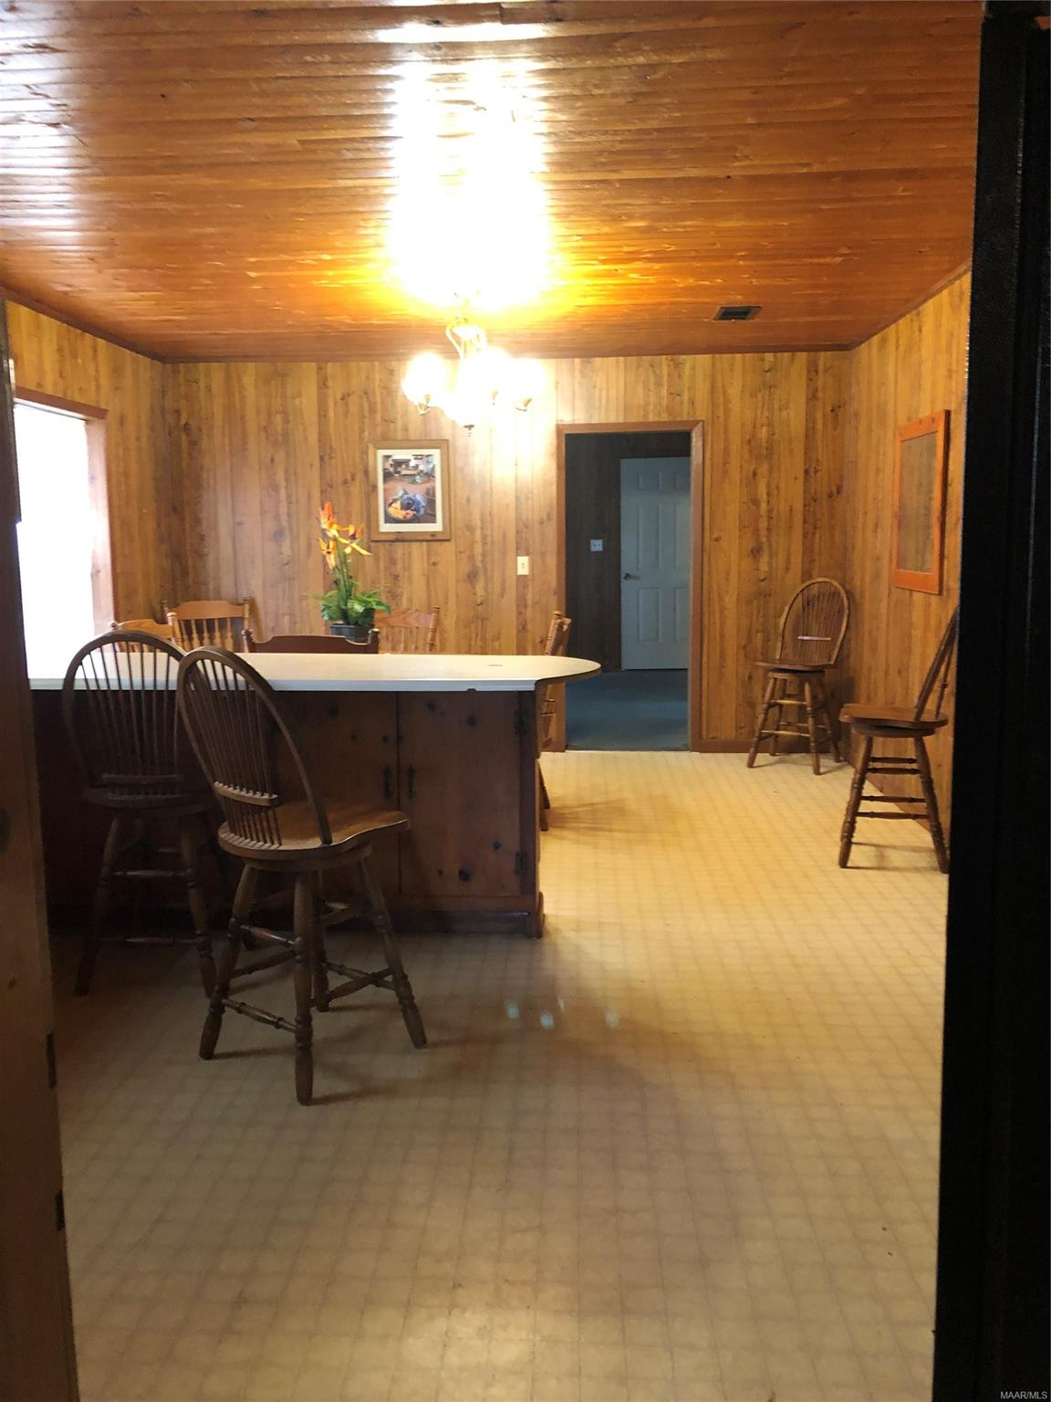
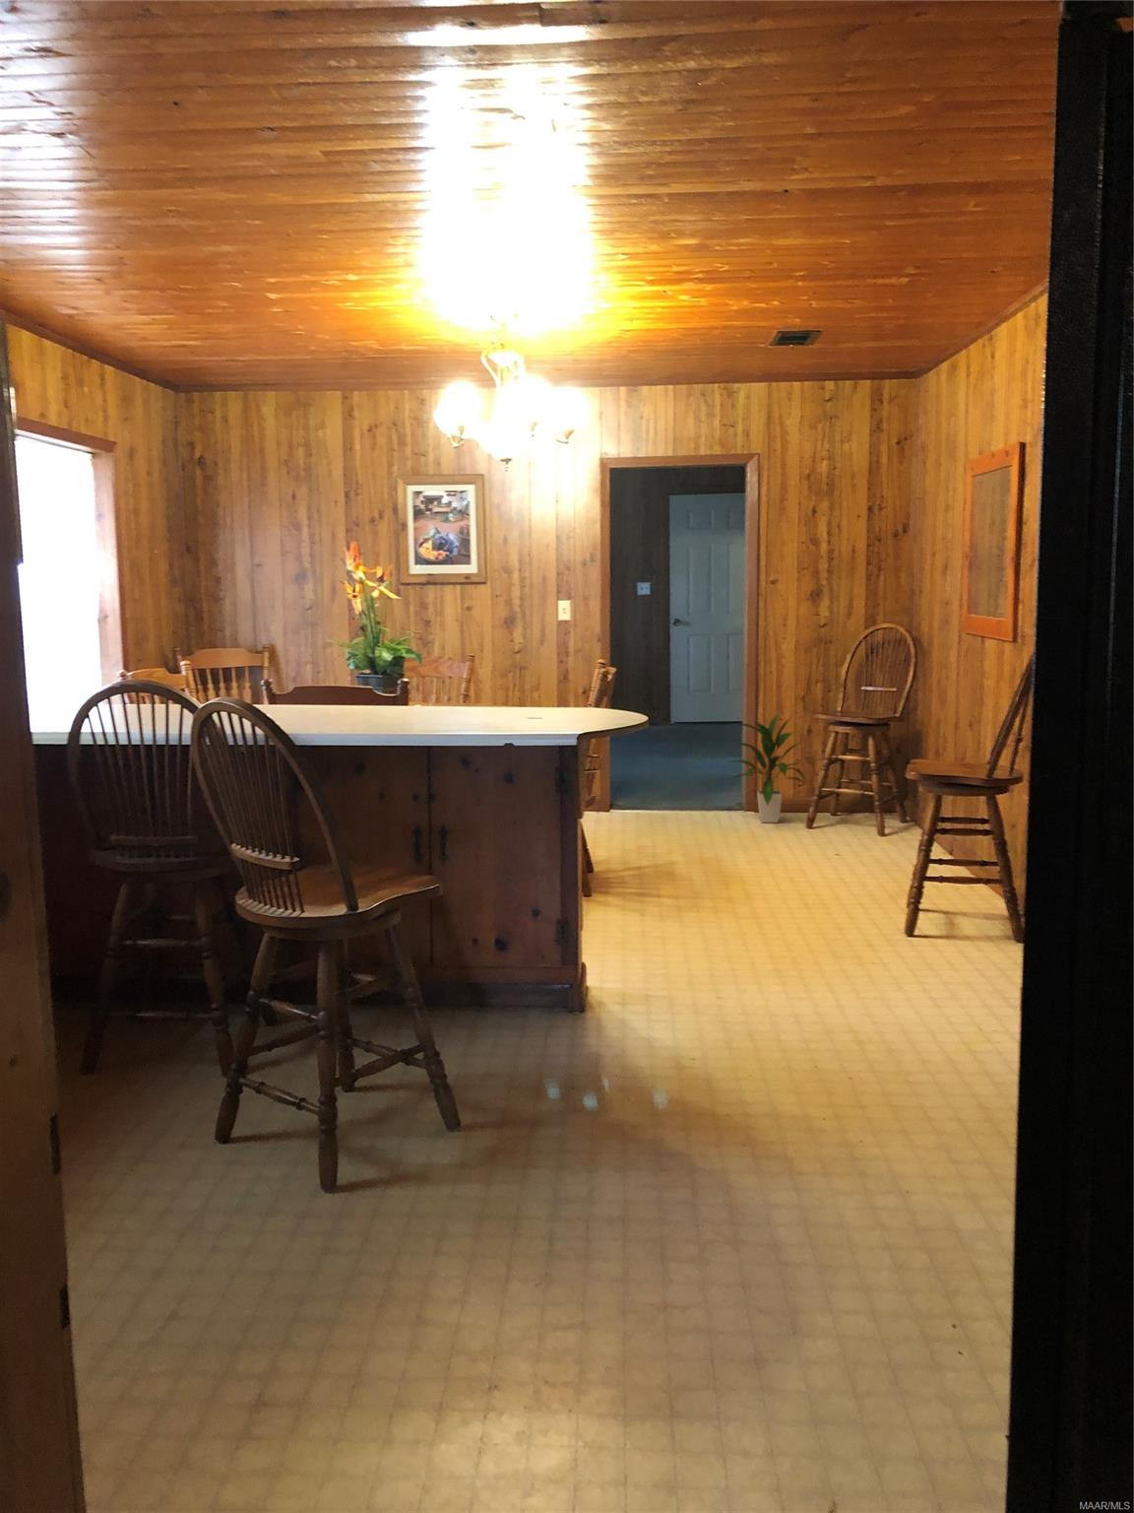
+ indoor plant (768, 766)
